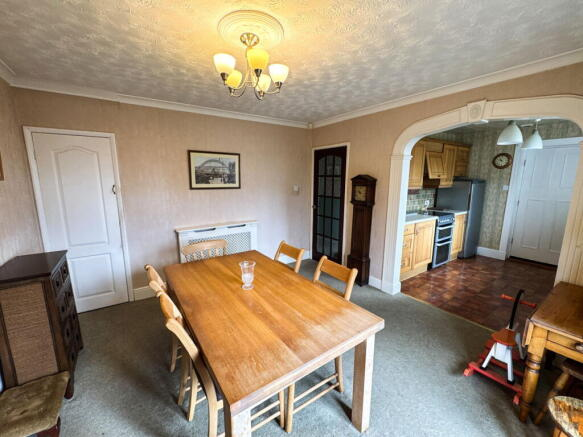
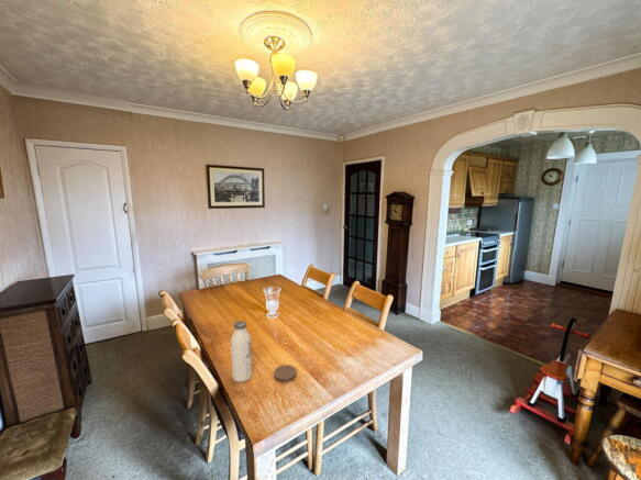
+ water bottle (241, 349)
+ coaster (285, 372)
